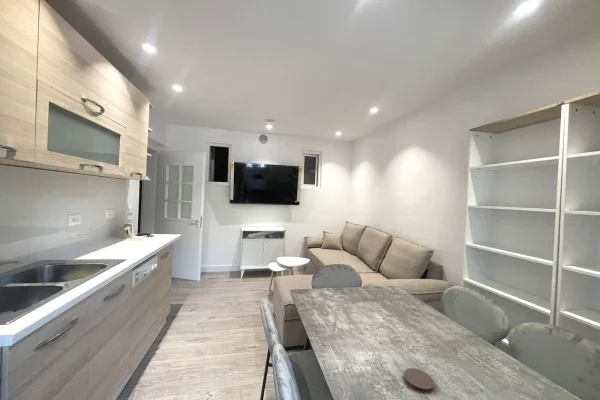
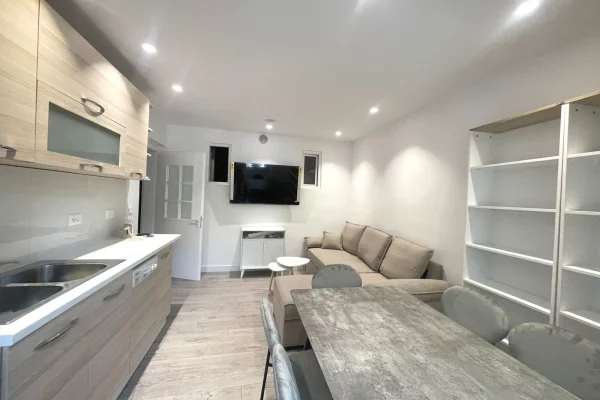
- coaster (418, 379)
